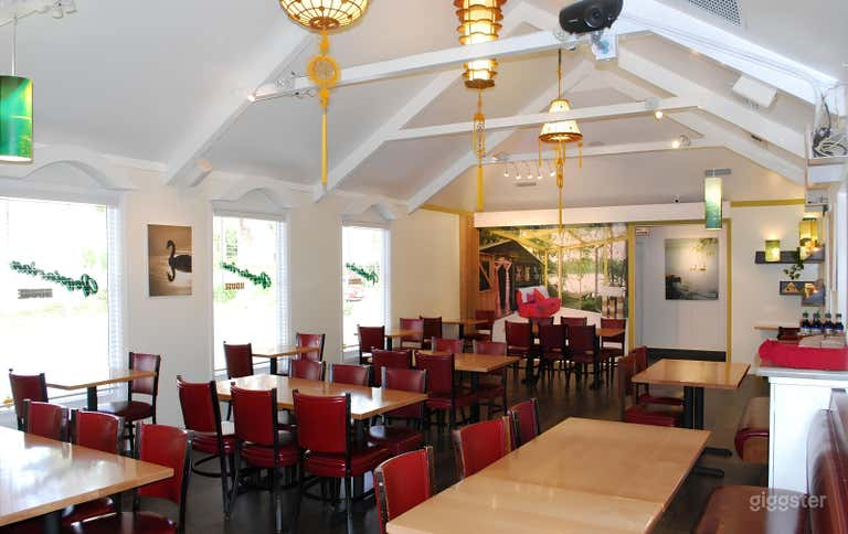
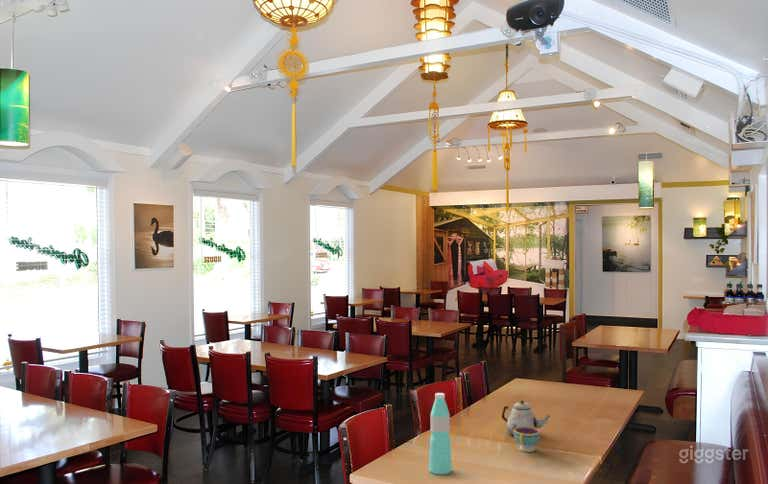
+ teacup (525, 439)
+ teapot (525, 417)
+ water bottle (440, 432)
